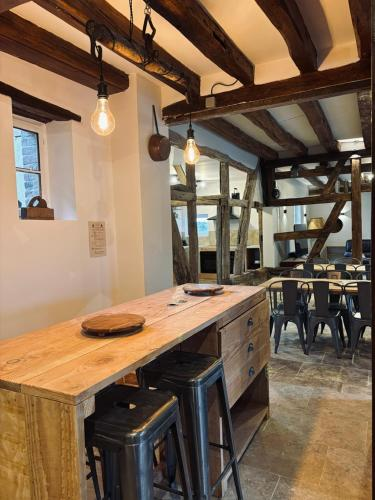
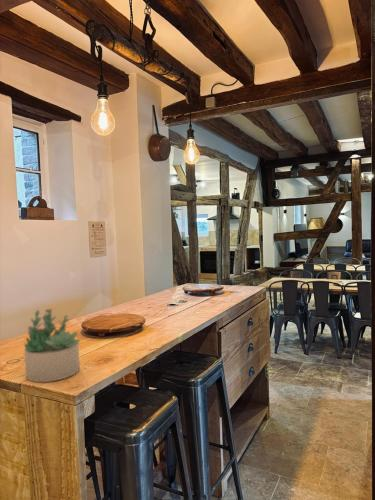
+ succulent plant (52, 340)
